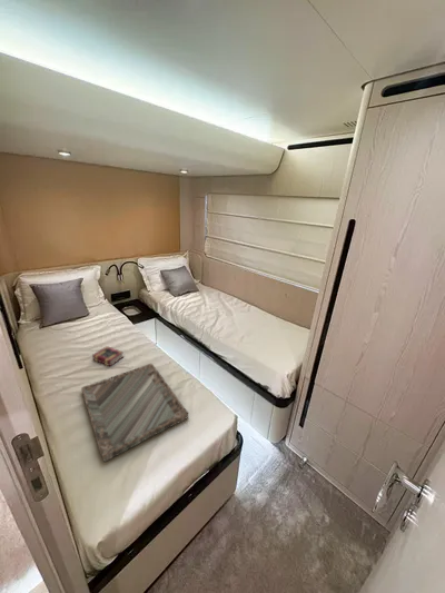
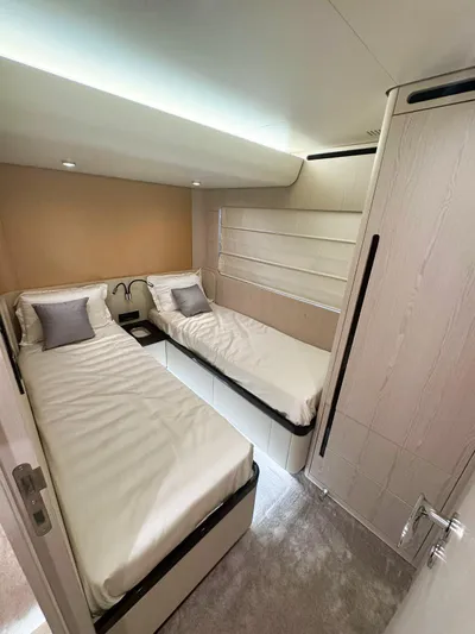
- book (108, 355)
- tray (132, 401)
